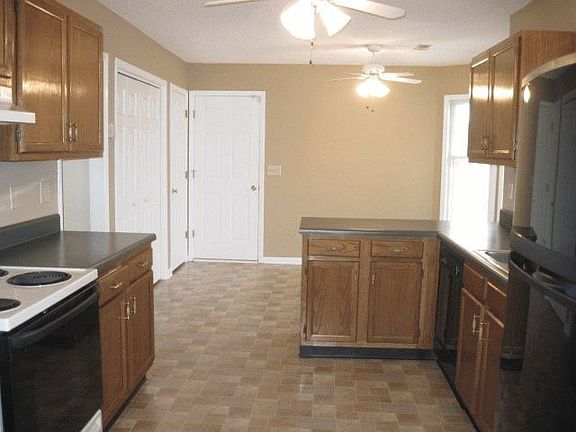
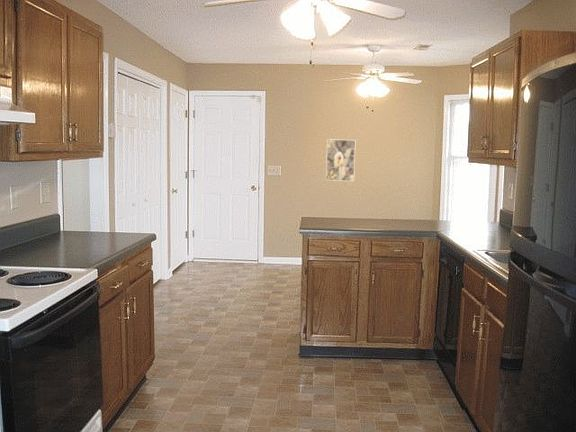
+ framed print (340, 160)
